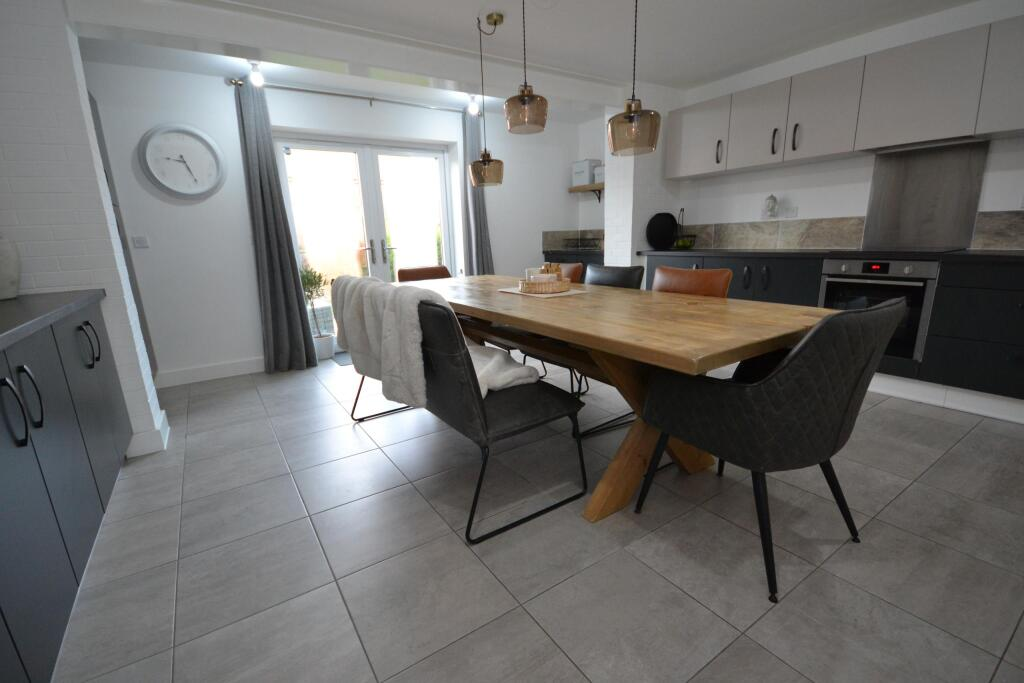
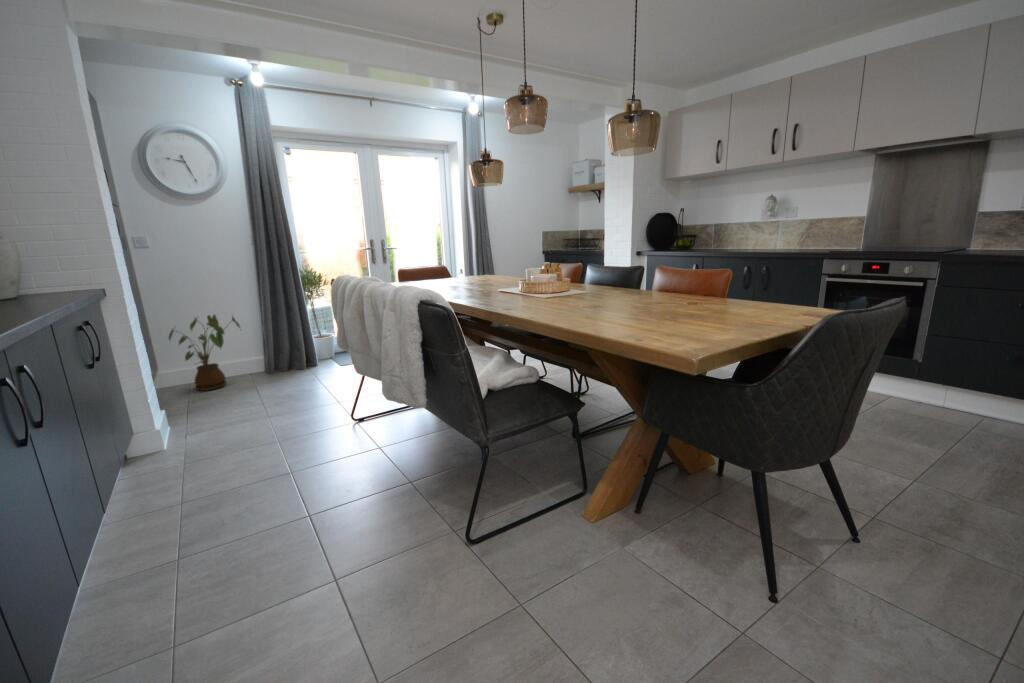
+ house plant (209, 352)
